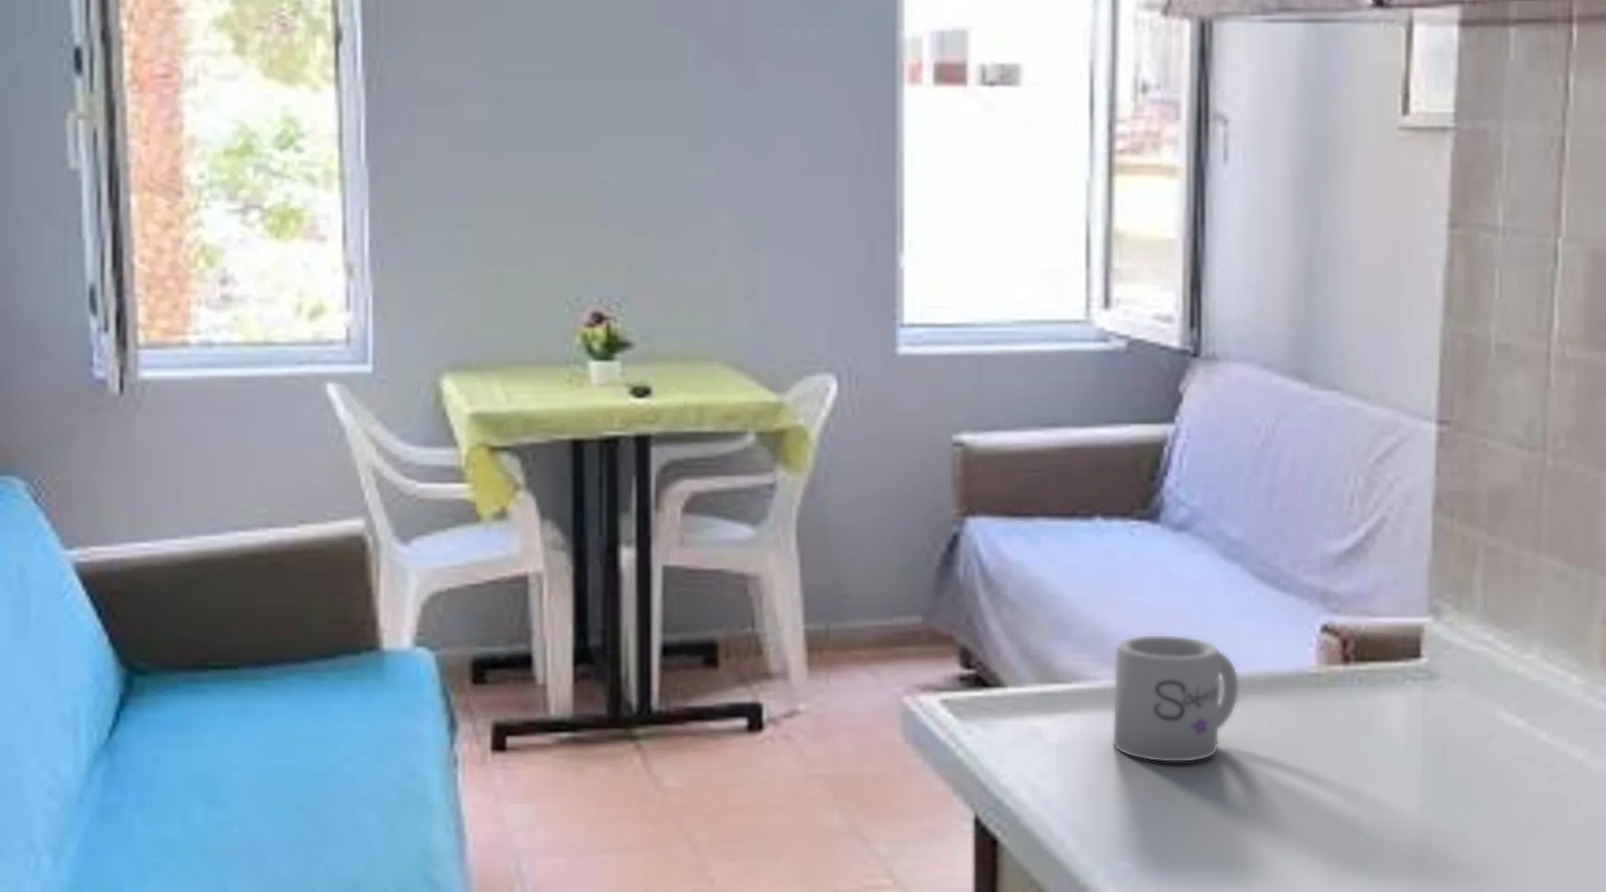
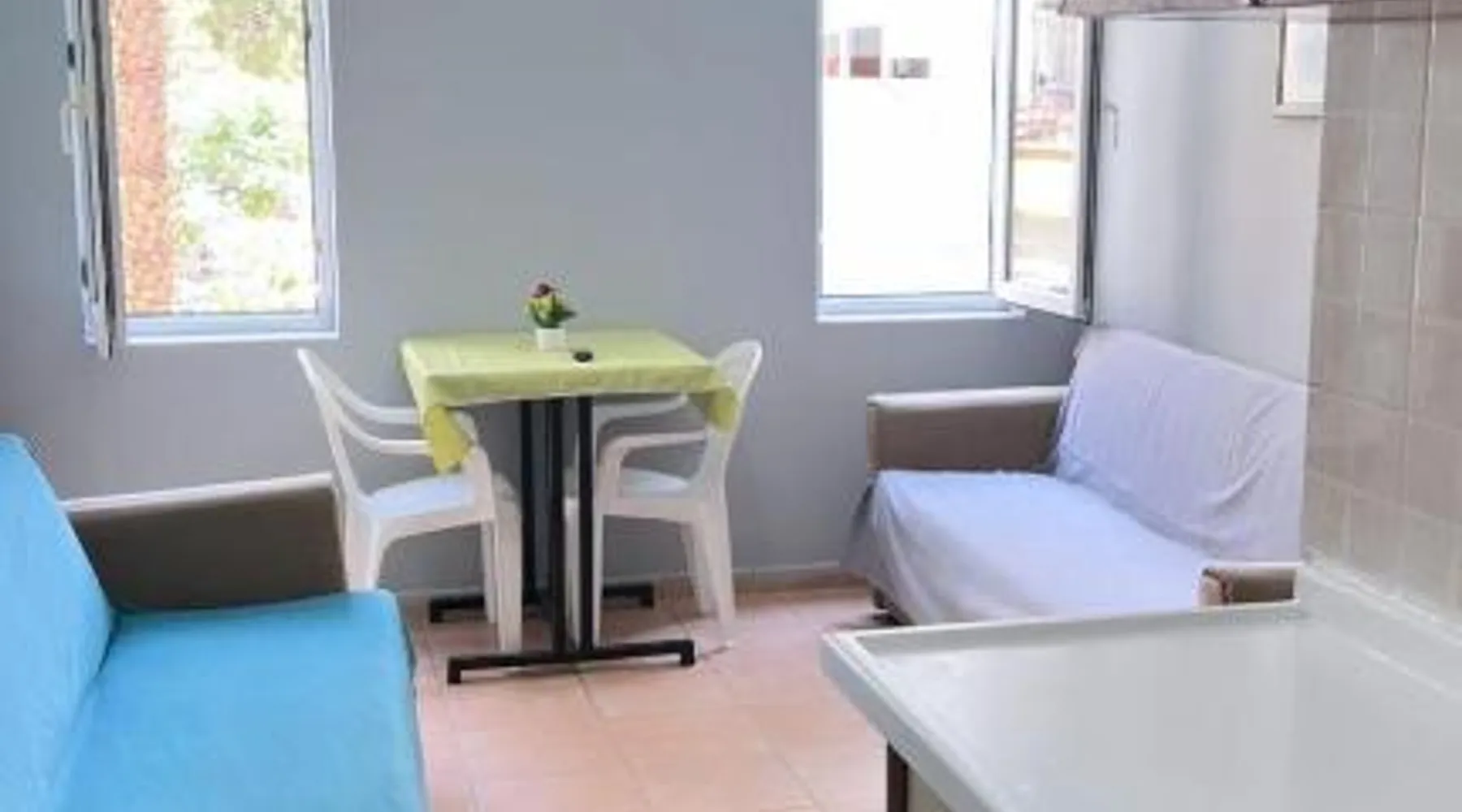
- mug (1182, 693)
